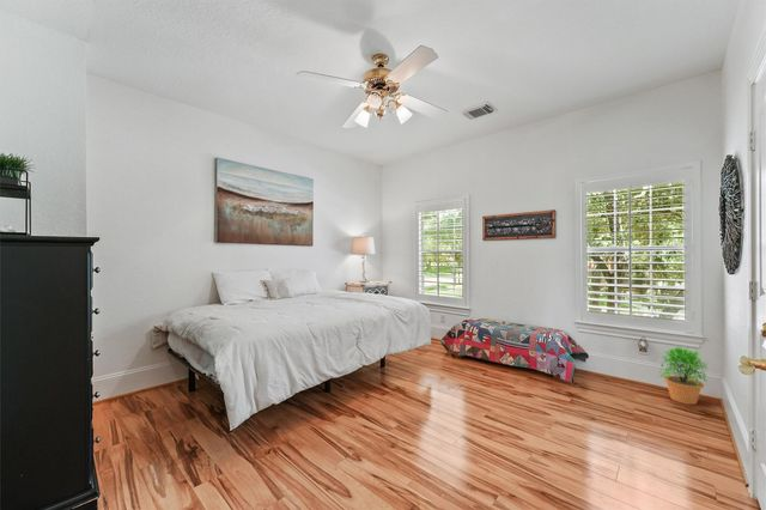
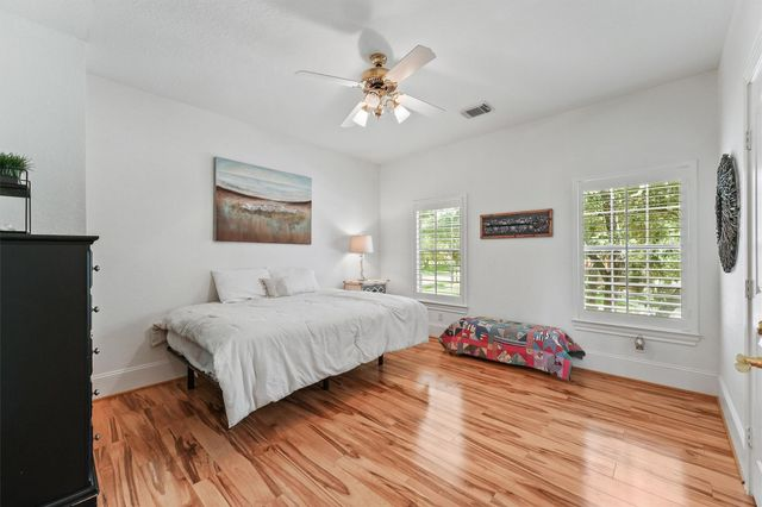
- potted plant (682, 372)
